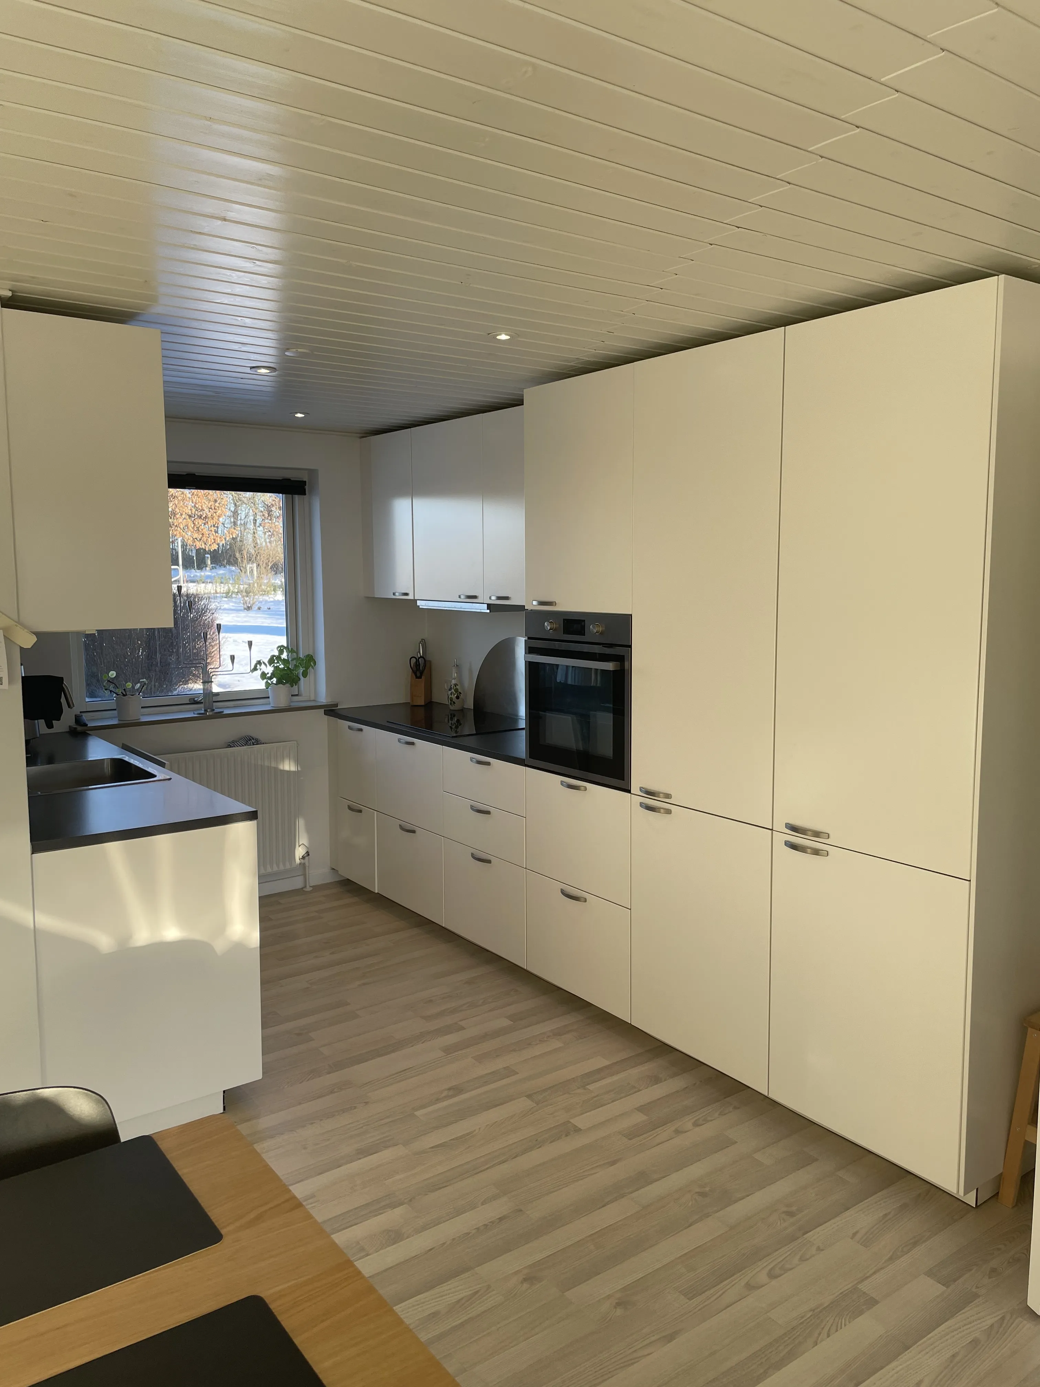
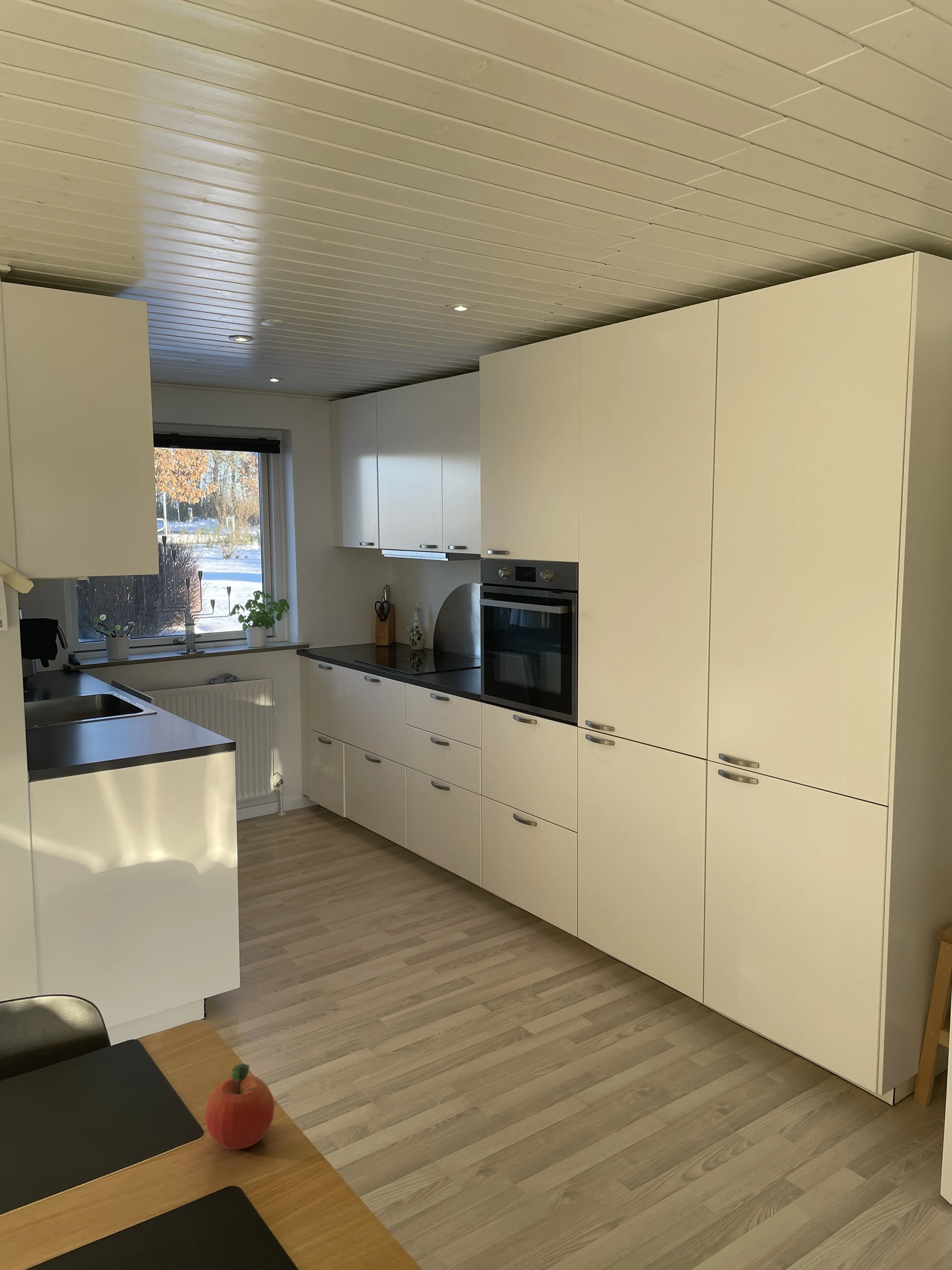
+ fruit (240, 1106)
